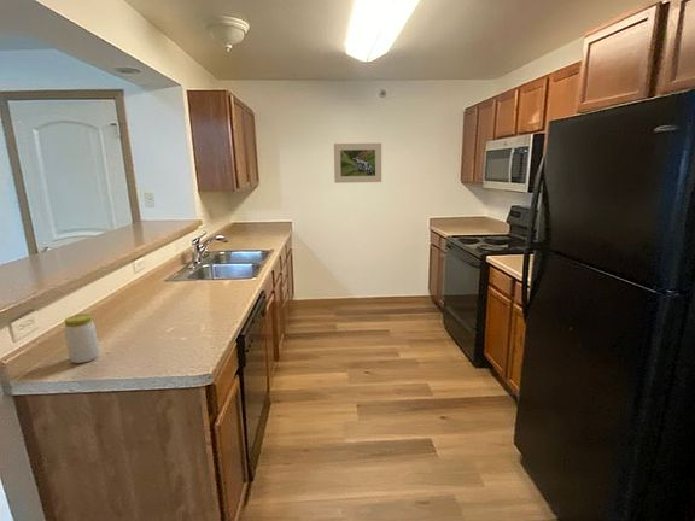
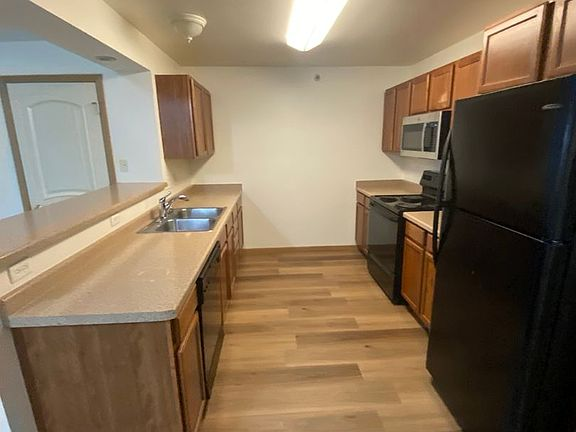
- jar (81, 338)
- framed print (357, 163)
